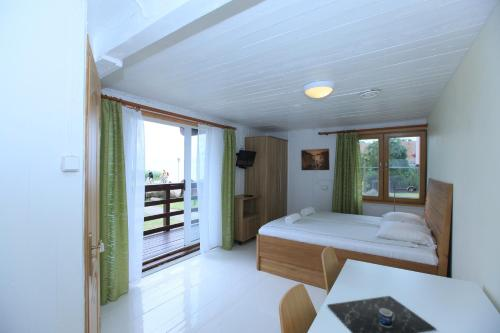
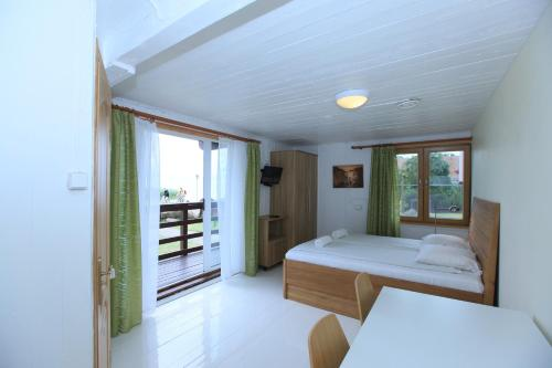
- placemat (377, 310)
